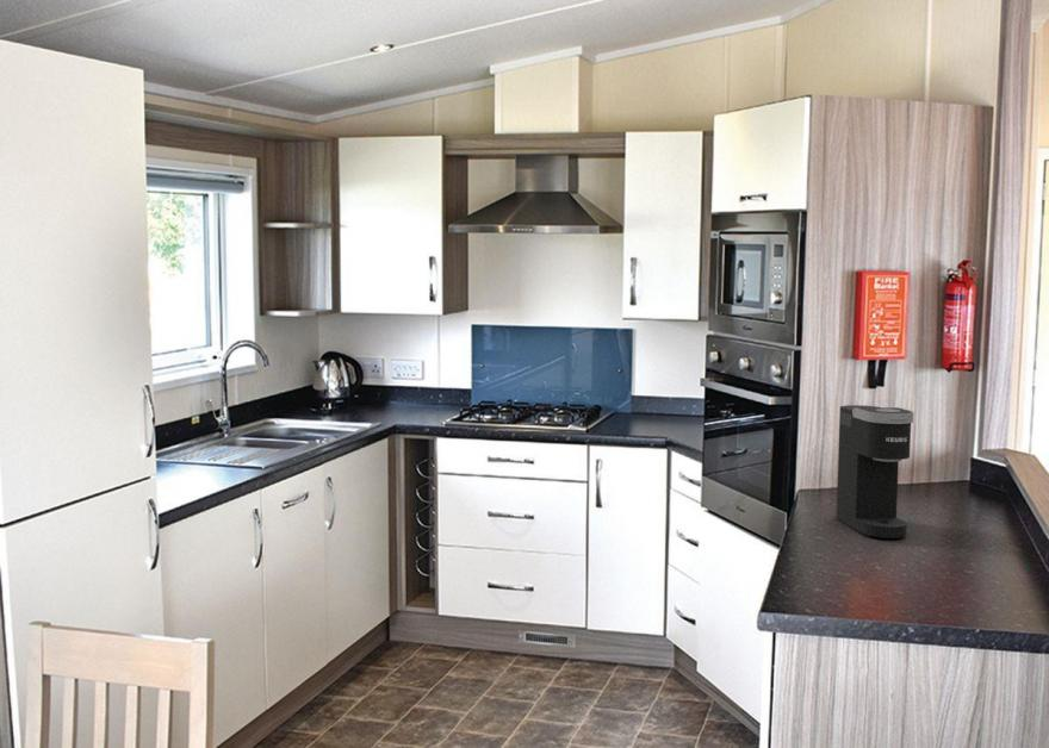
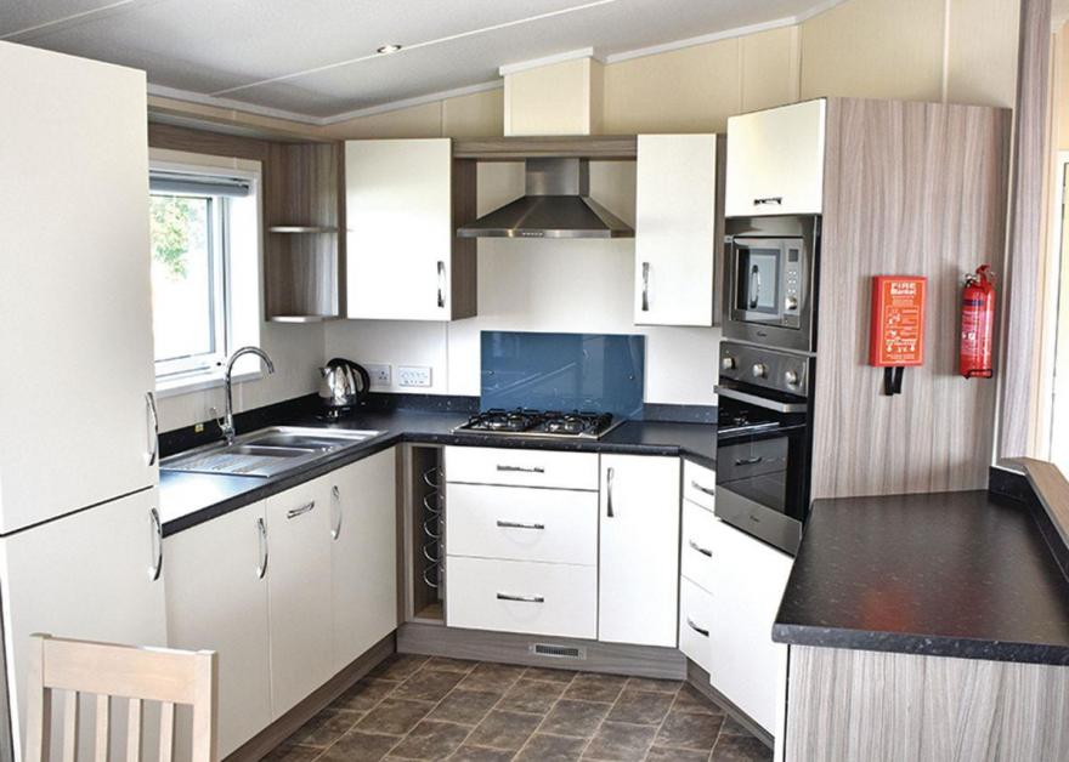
- coffee maker (873, 467)
